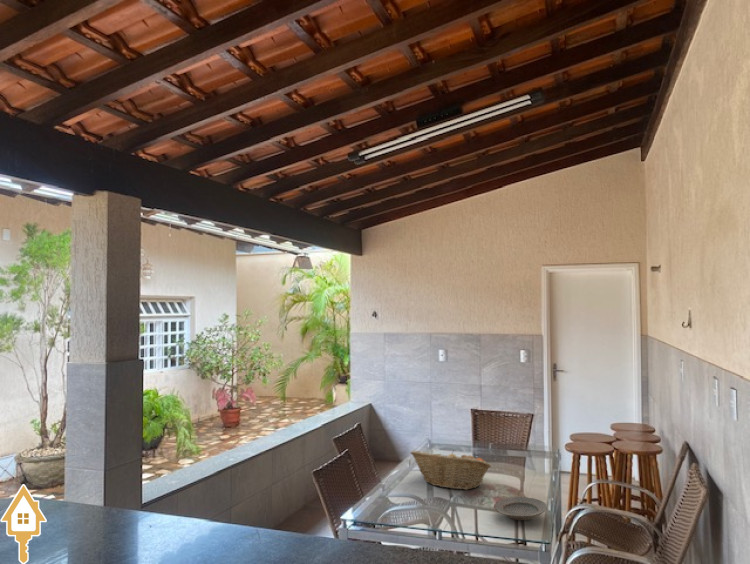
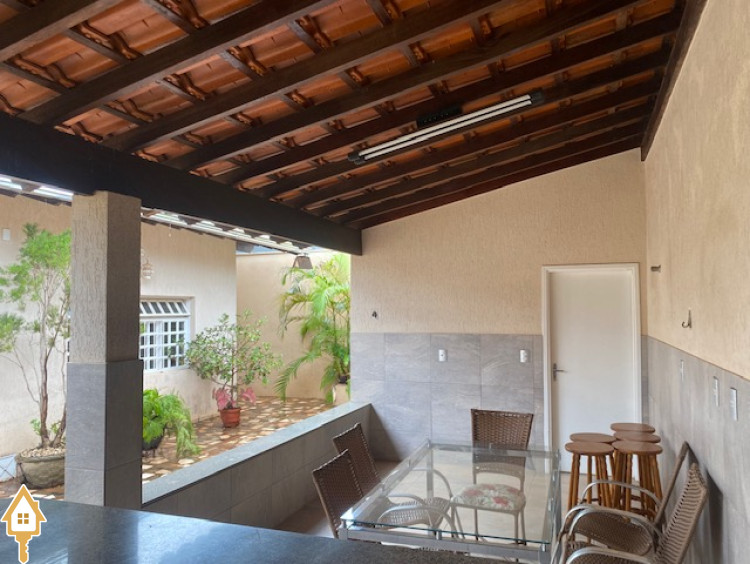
- fruit basket (450, 465)
- plate (520, 510)
